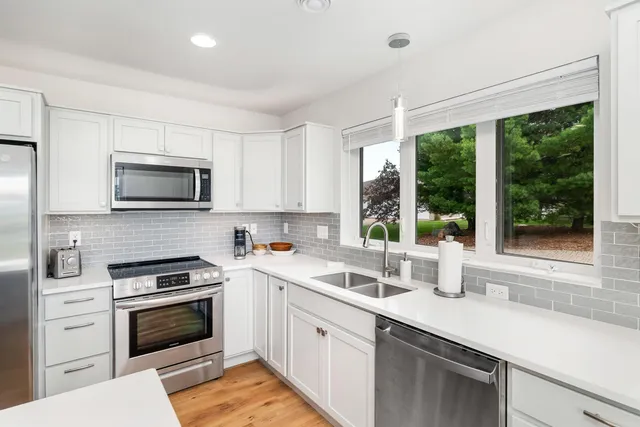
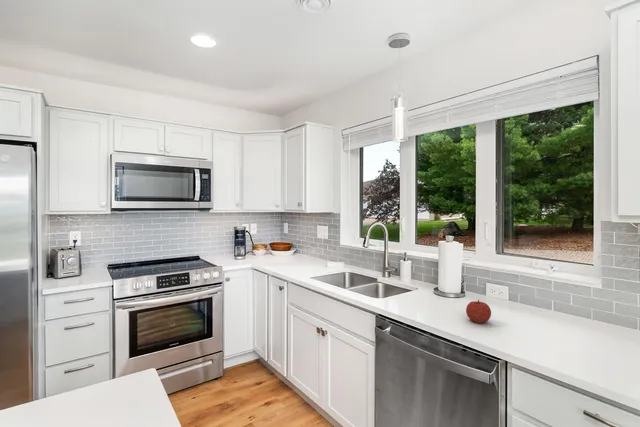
+ fruit (478, 310)
